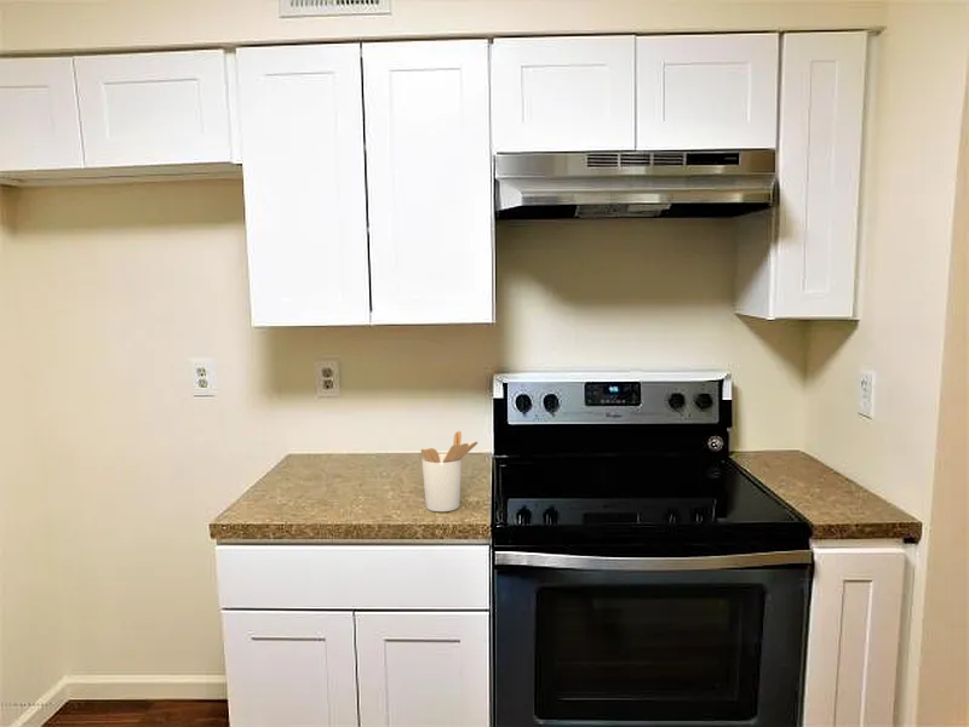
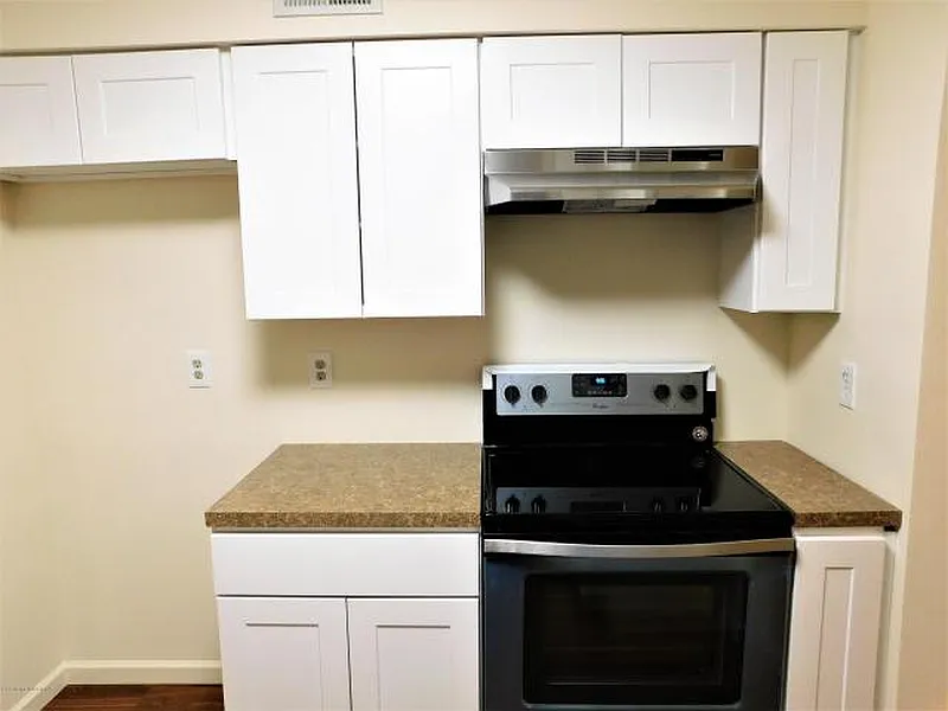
- utensil holder (448, 471)
